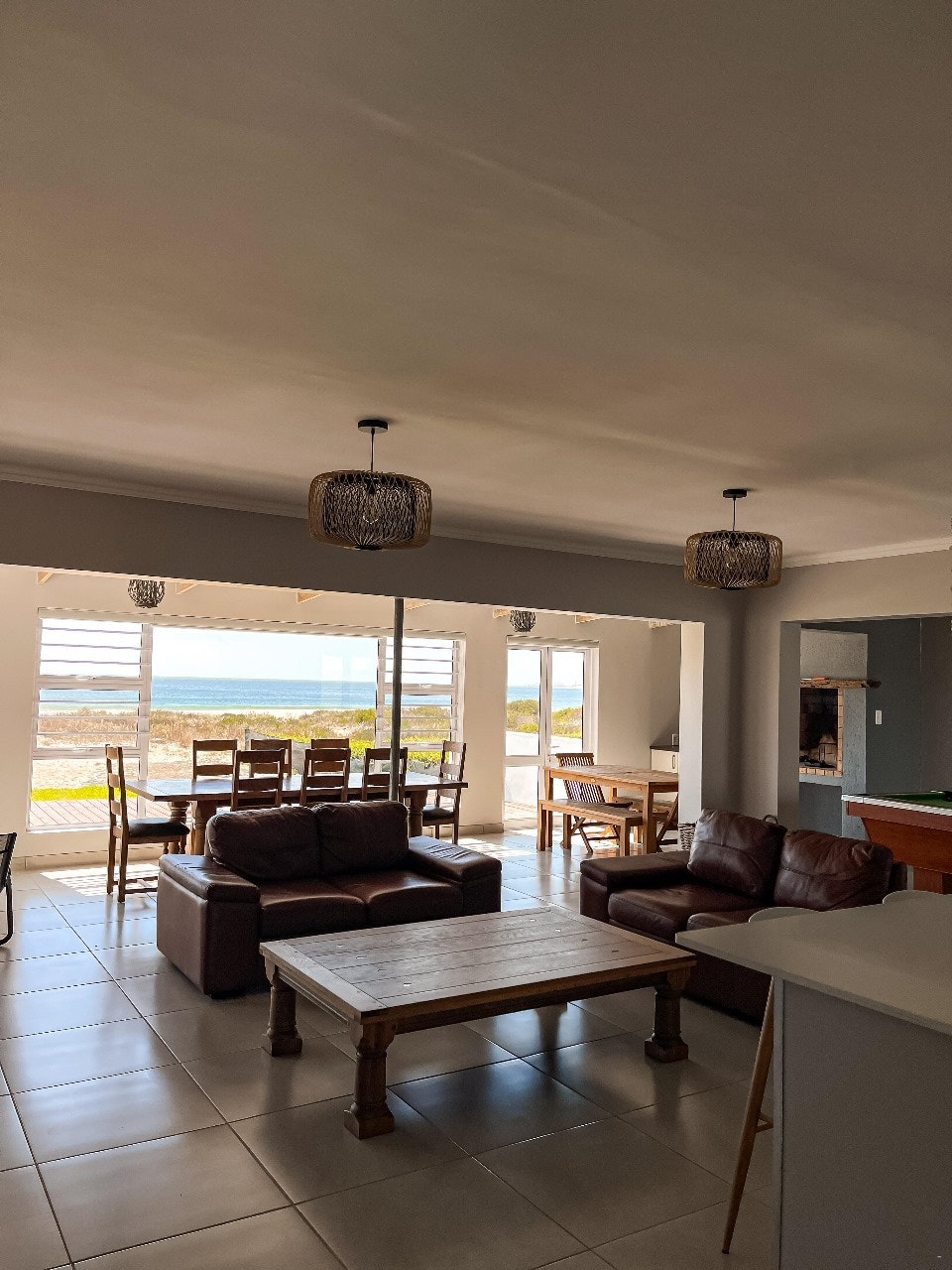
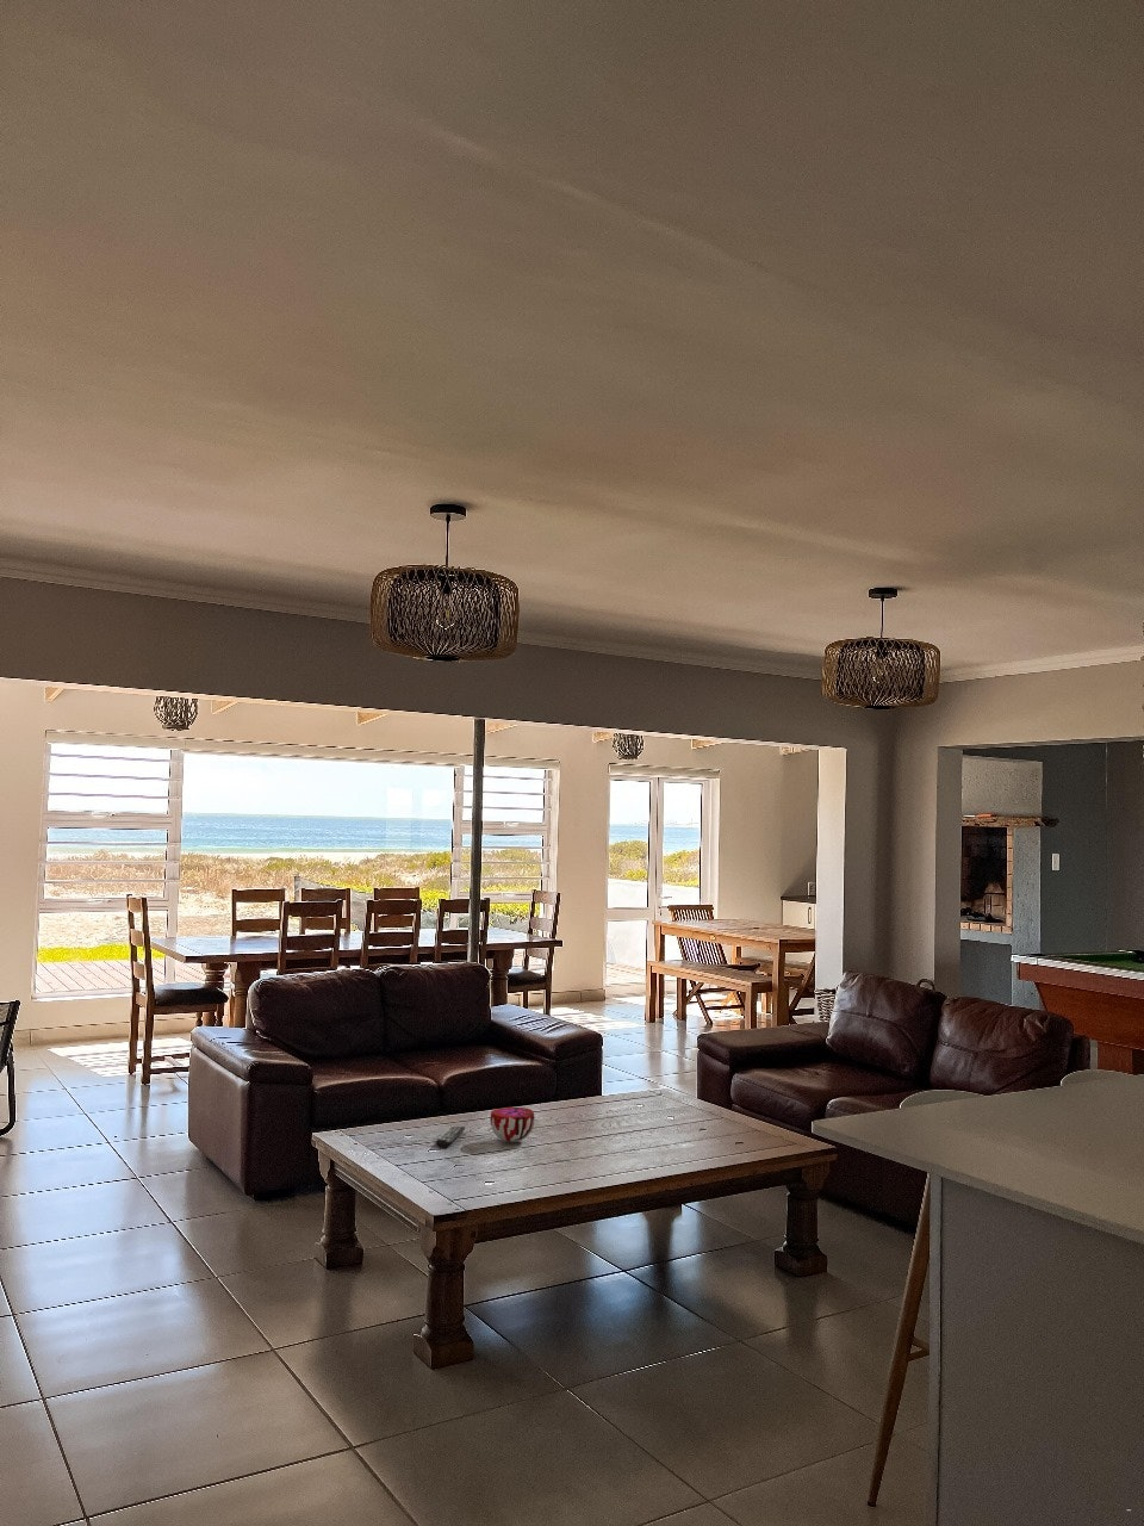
+ decorative bowl (511, 1126)
+ remote control (451, 1135)
